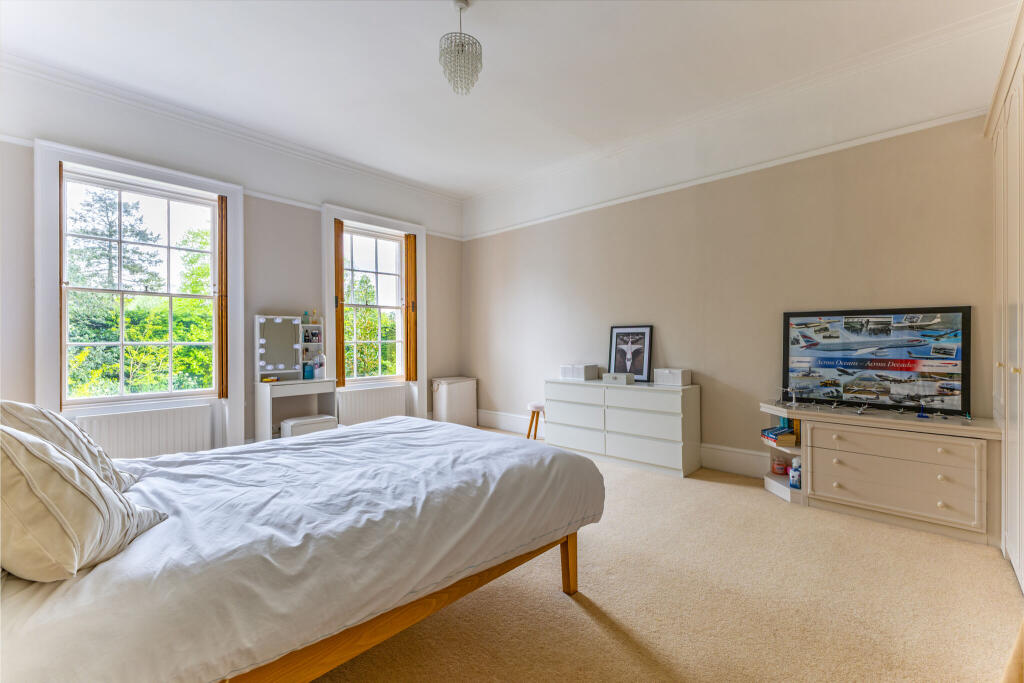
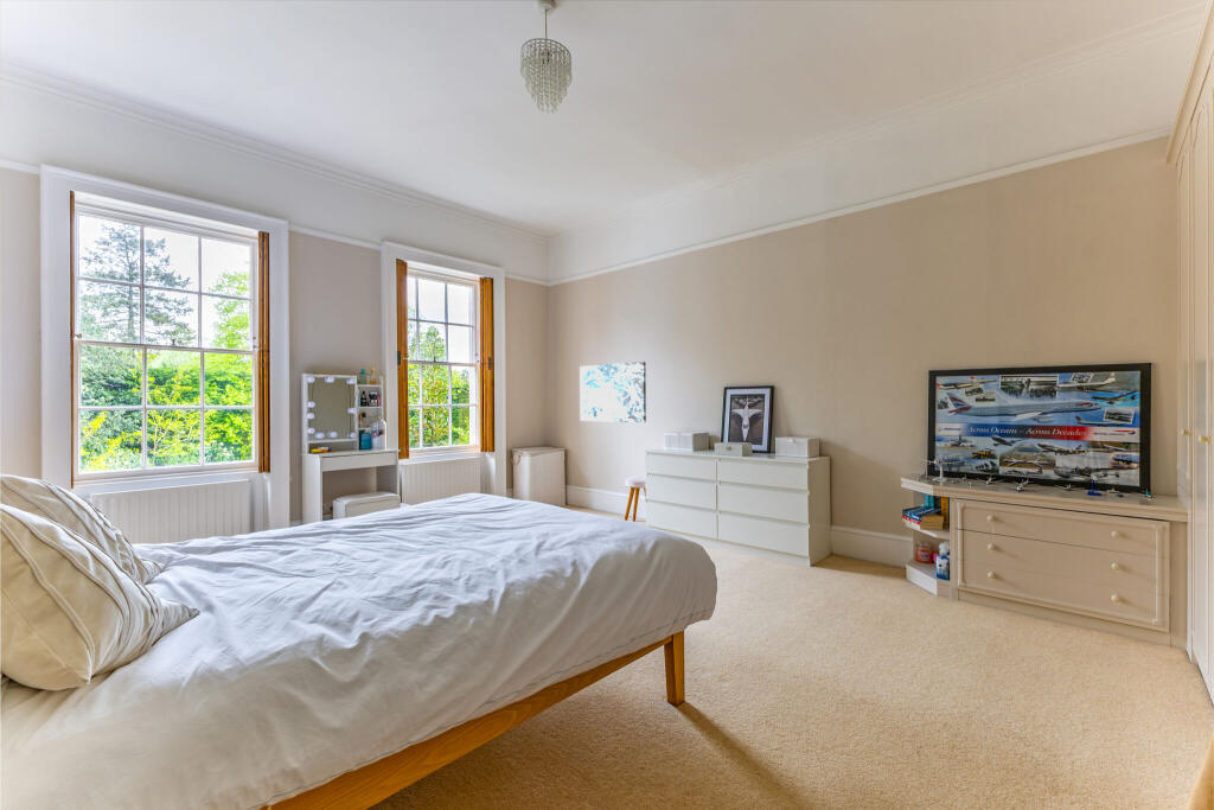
+ wall art (611, 393)
